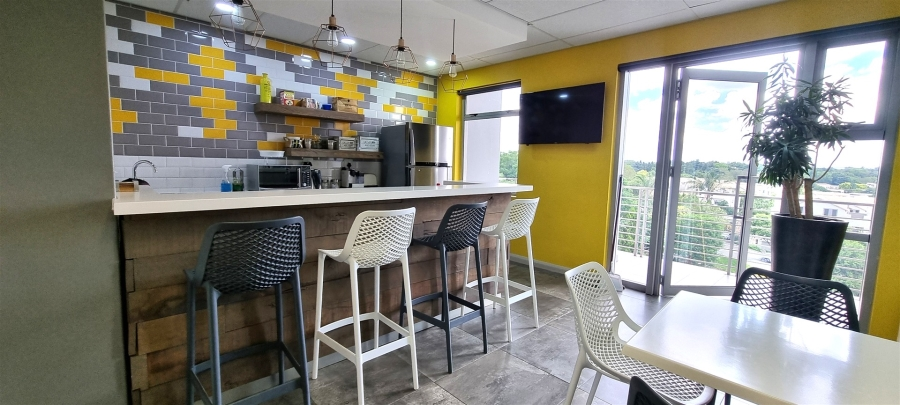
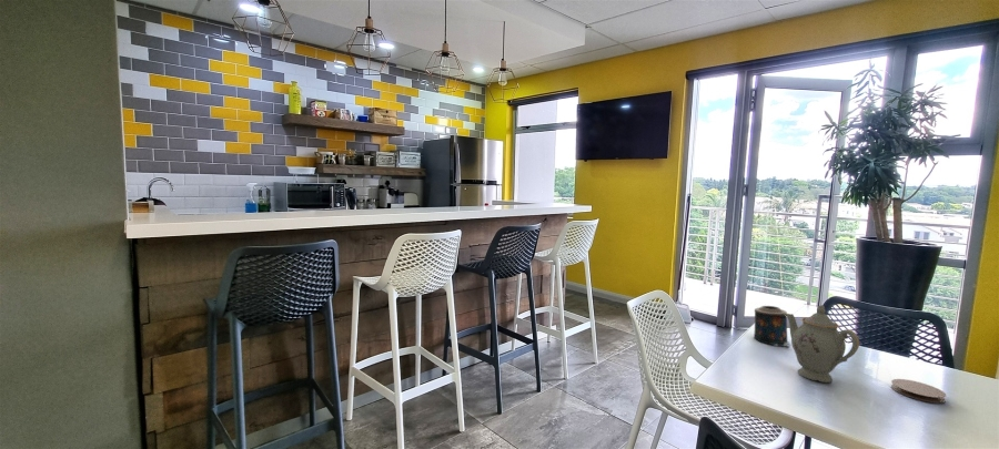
+ chinaware (817, 340)
+ candle (774, 324)
+ coaster (917, 390)
